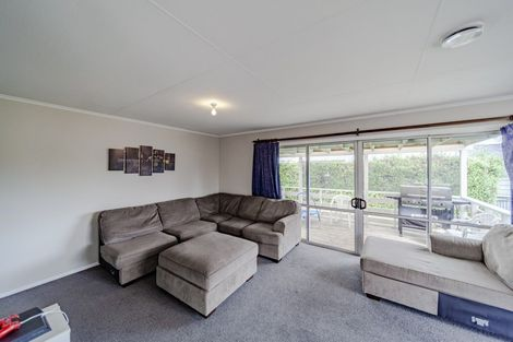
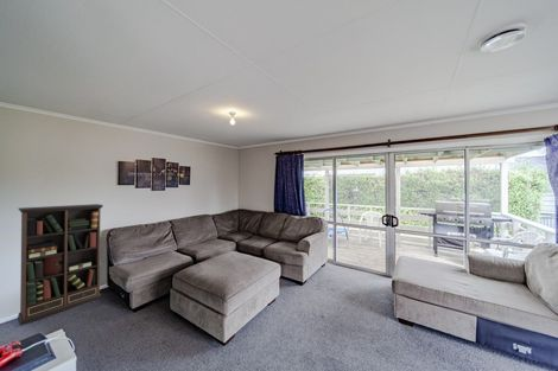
+ bookcase (63, 256)
